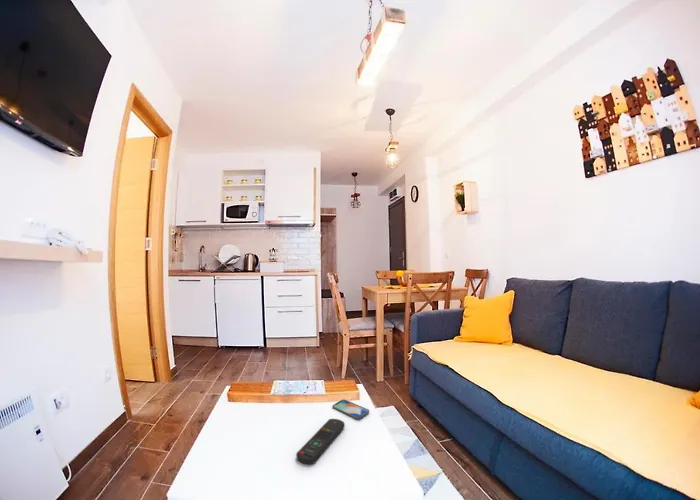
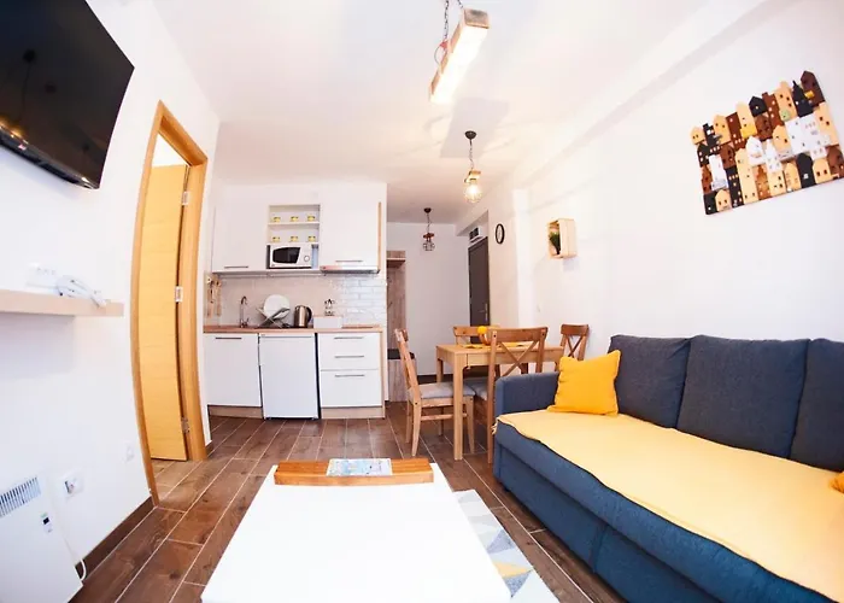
- smartphone (350, 408)
- remote control (322, 438)
